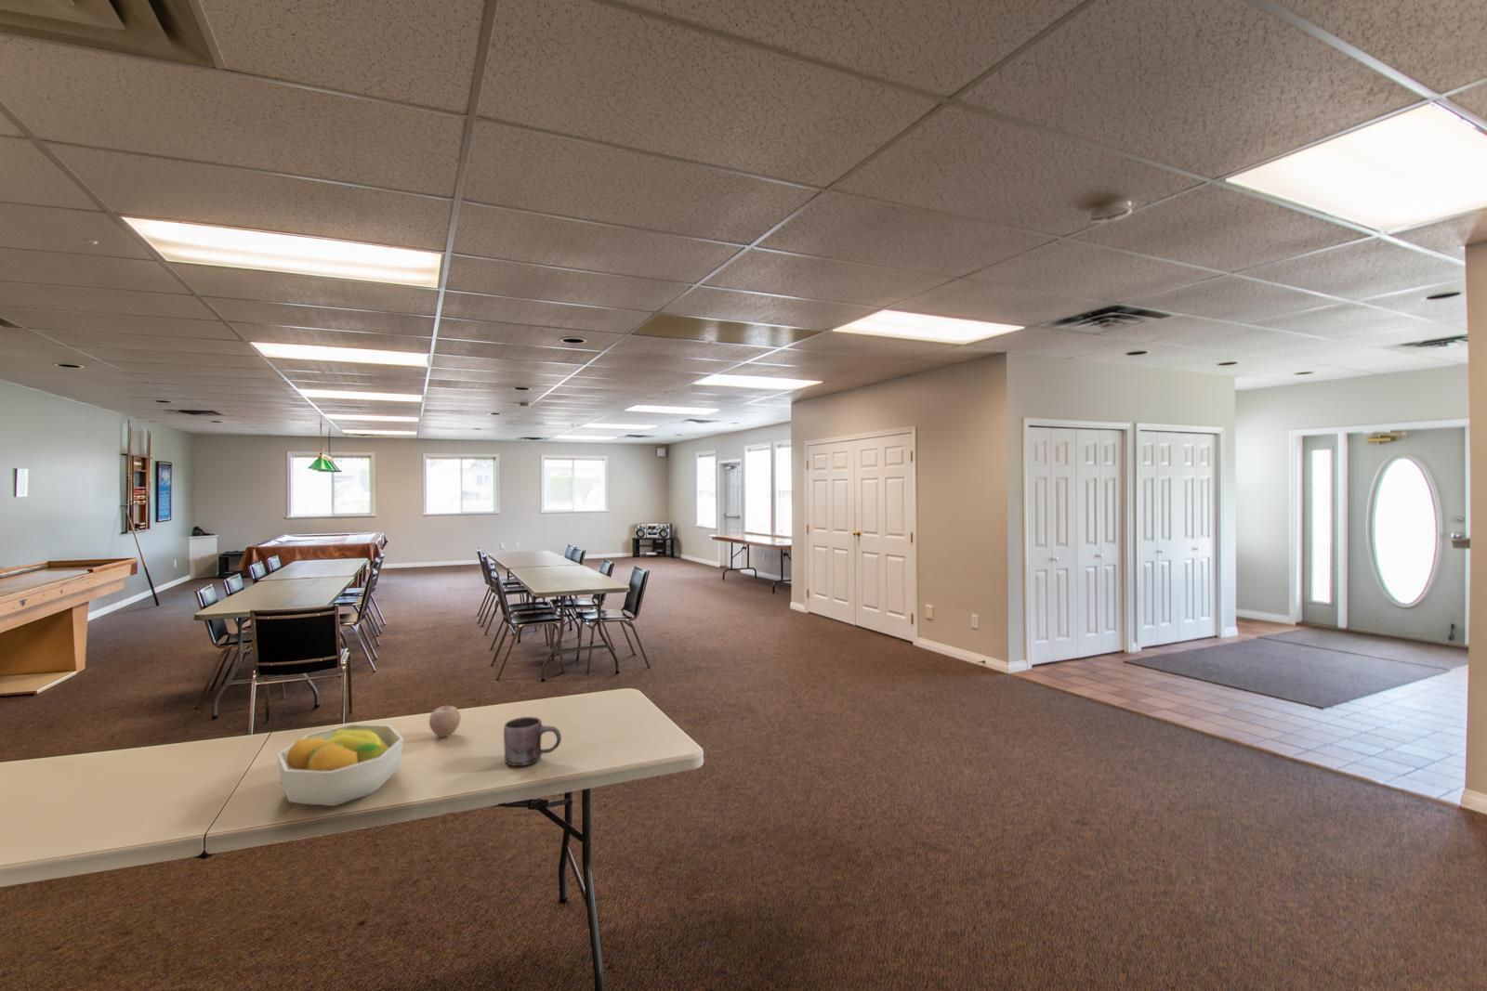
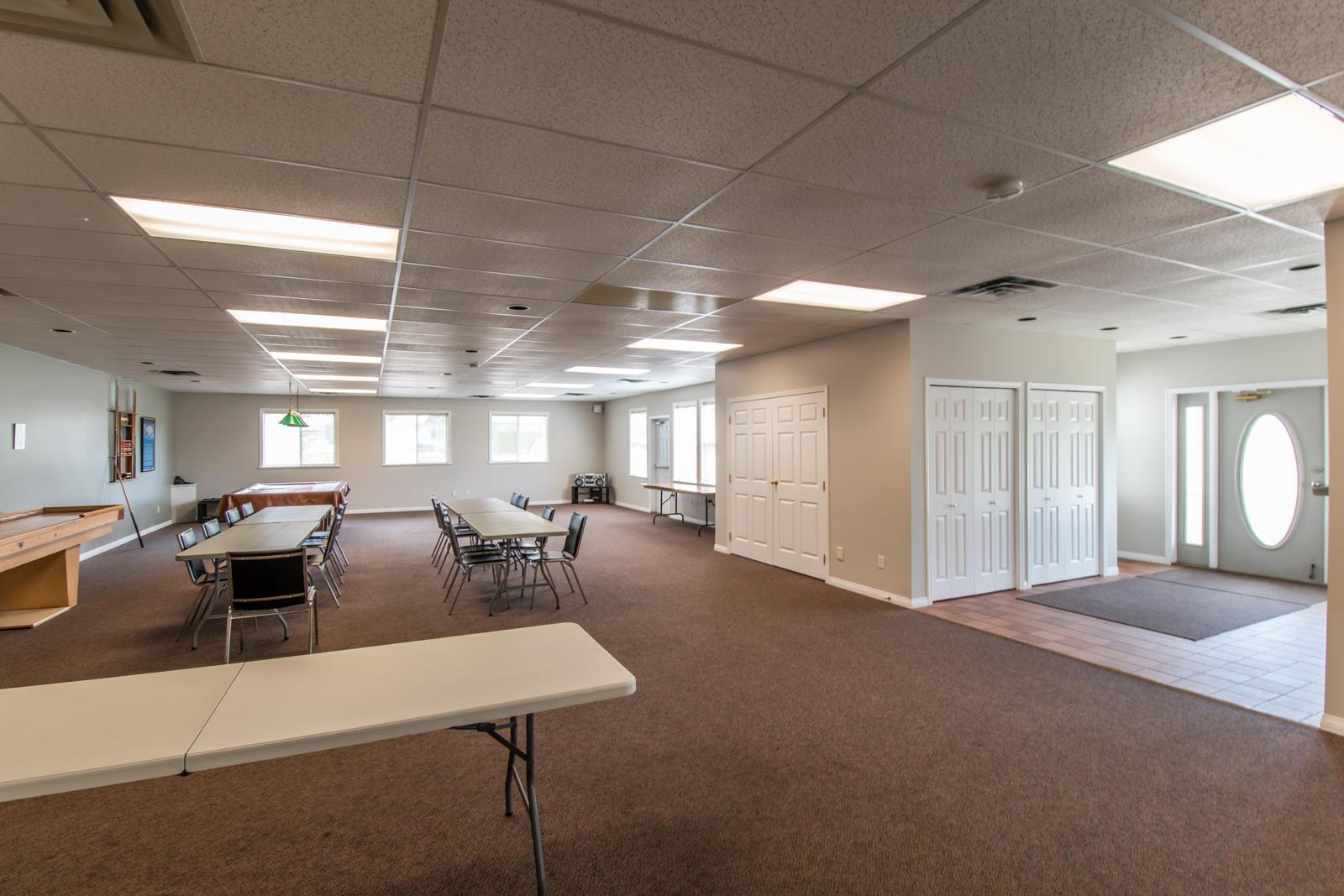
- mug (531, 740)
- fruit bowl (342, 757)
- apple (445, 721)
